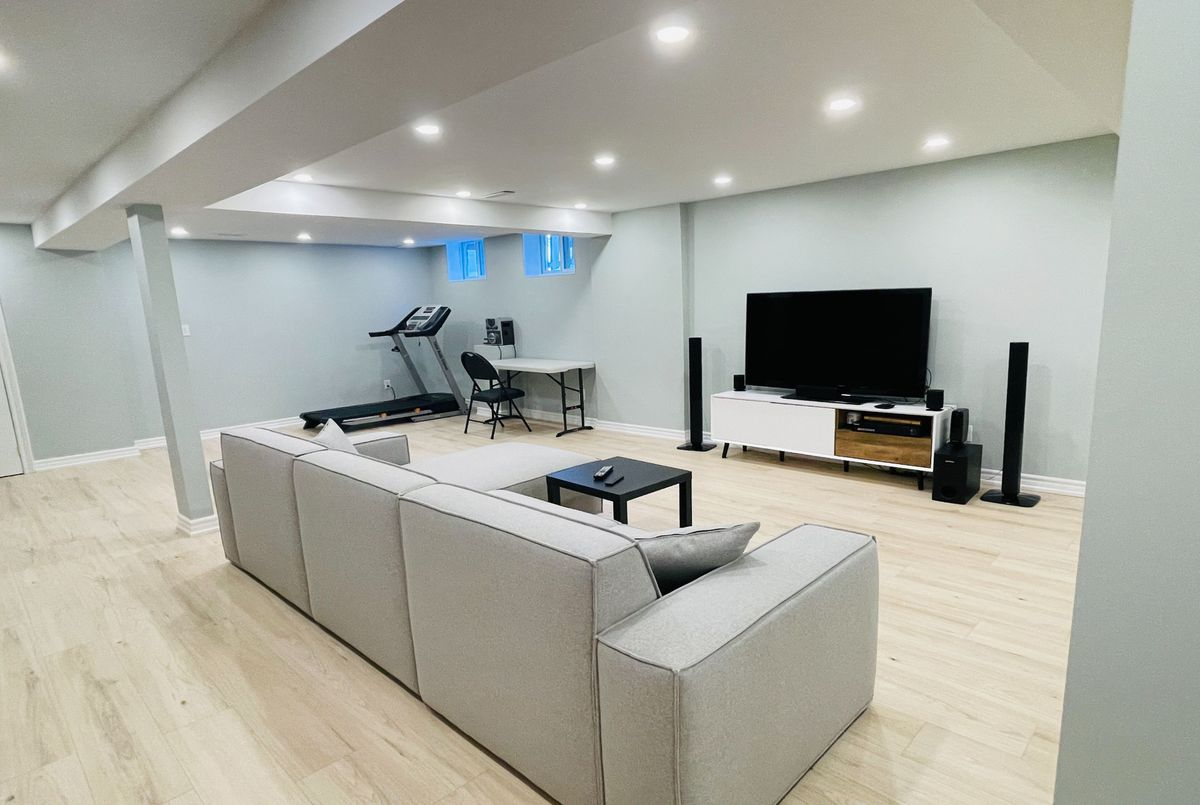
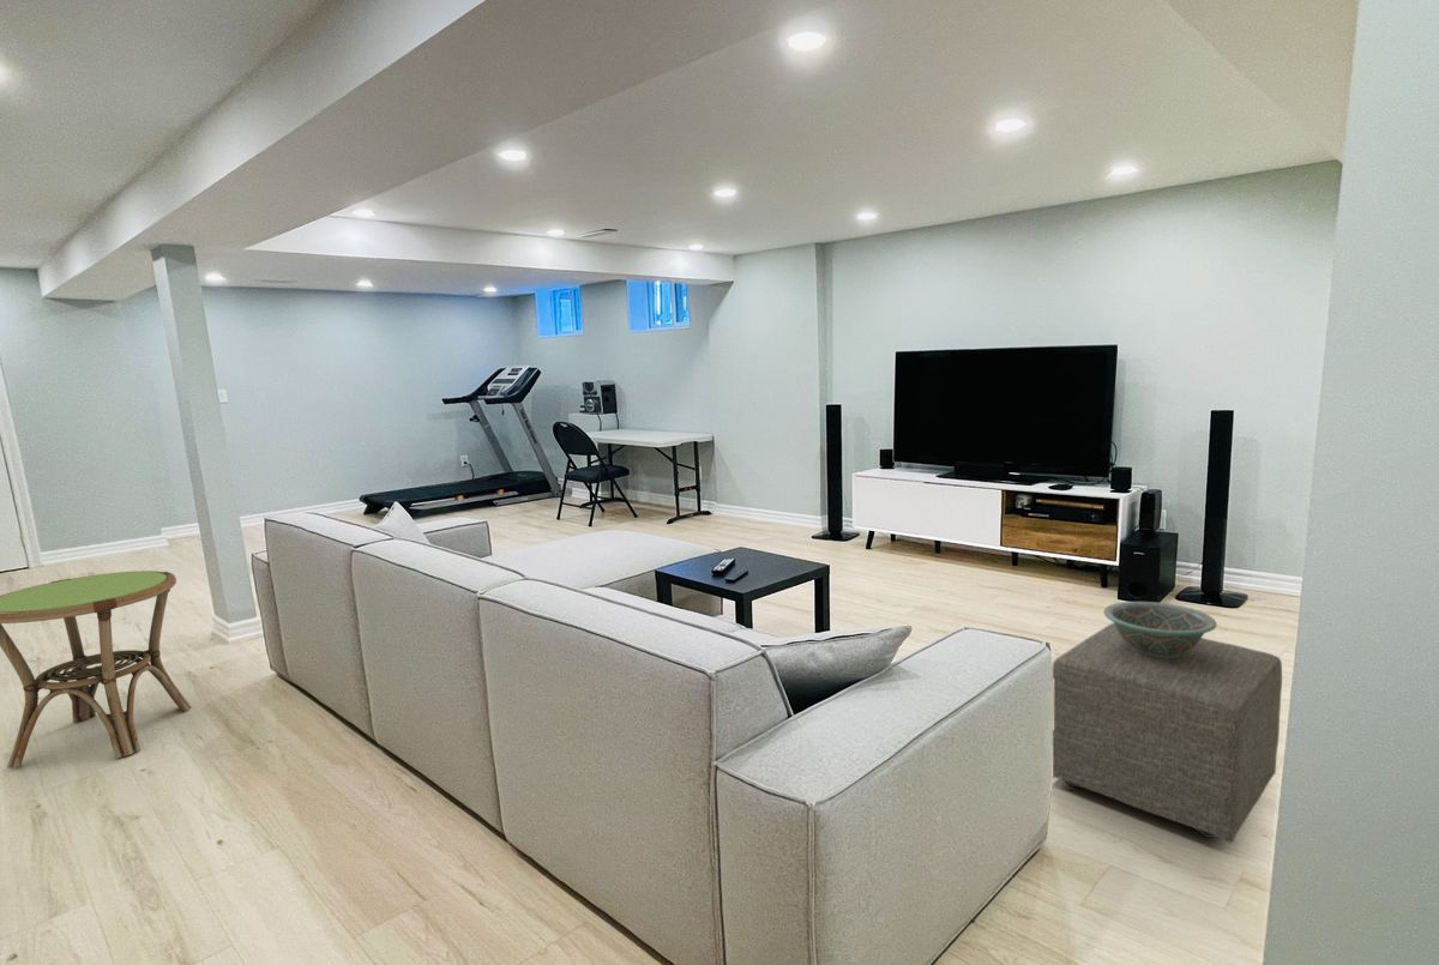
+ side table (94, 663)
+ decorative bowl (1157, 633)
+ ottoman (1163, 717)
